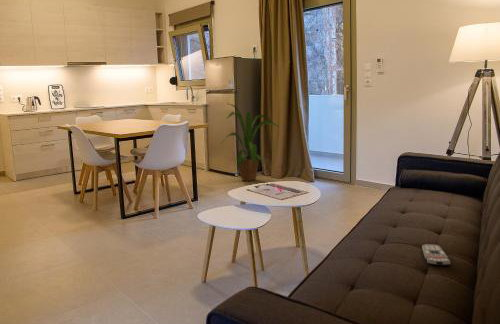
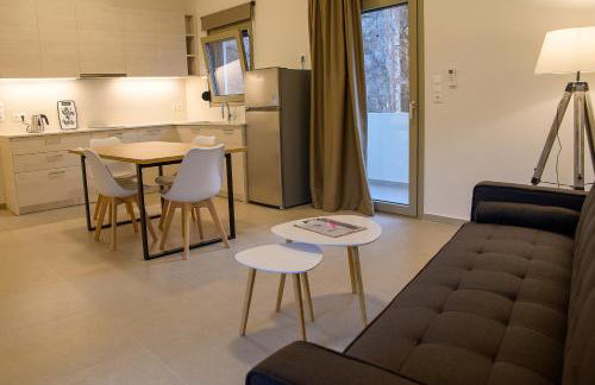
- remote control (434, 254)
- house plant (252, 142)
